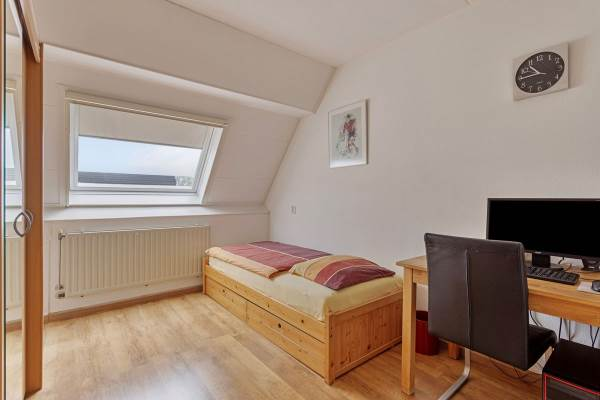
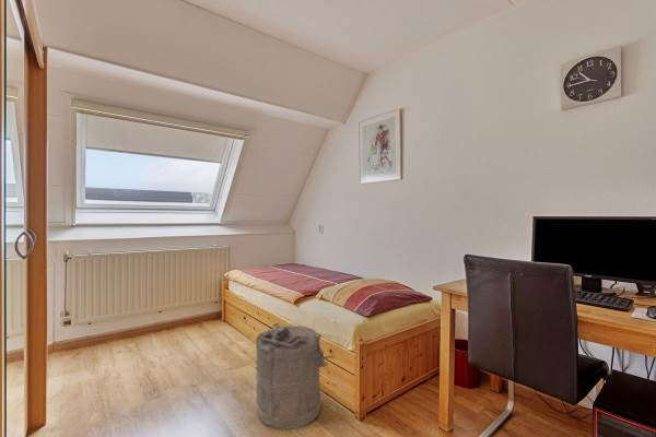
+ laundry hamper (288, 367)
